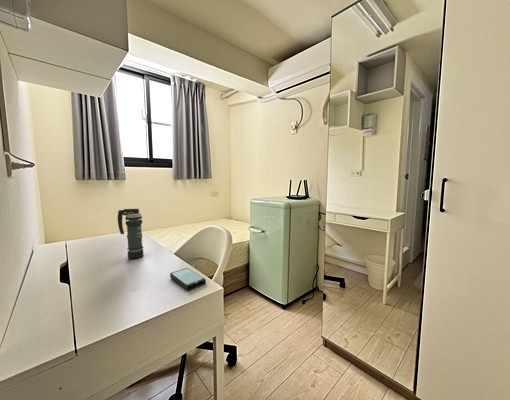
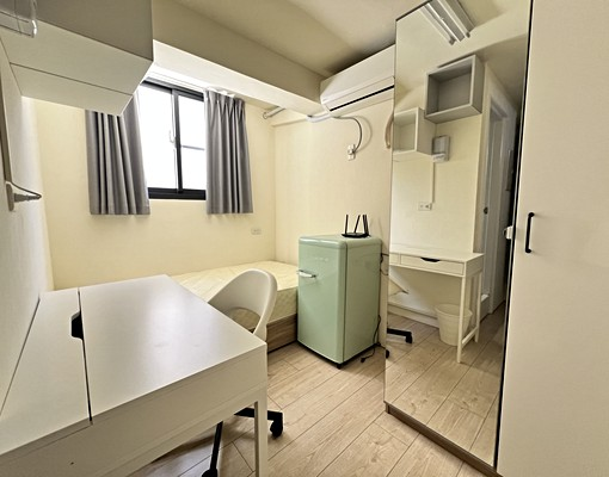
- smartphone (187, 278)
- smoke grenade (131, 233)
